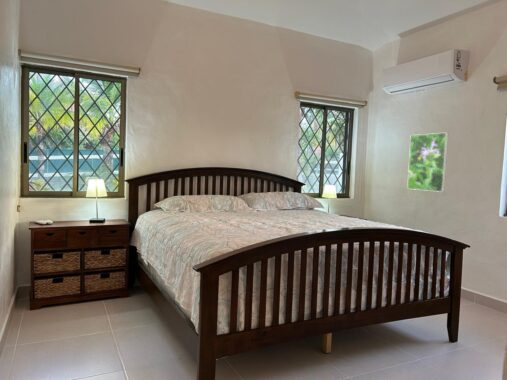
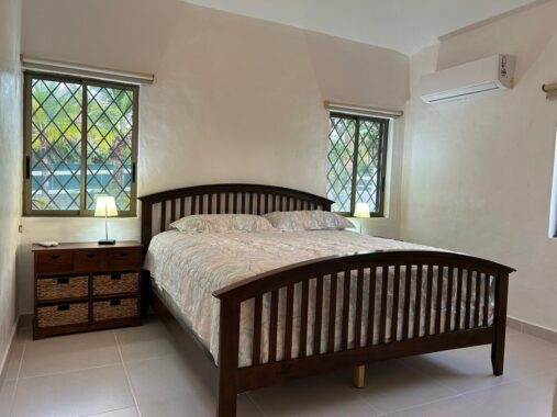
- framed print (426, 162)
